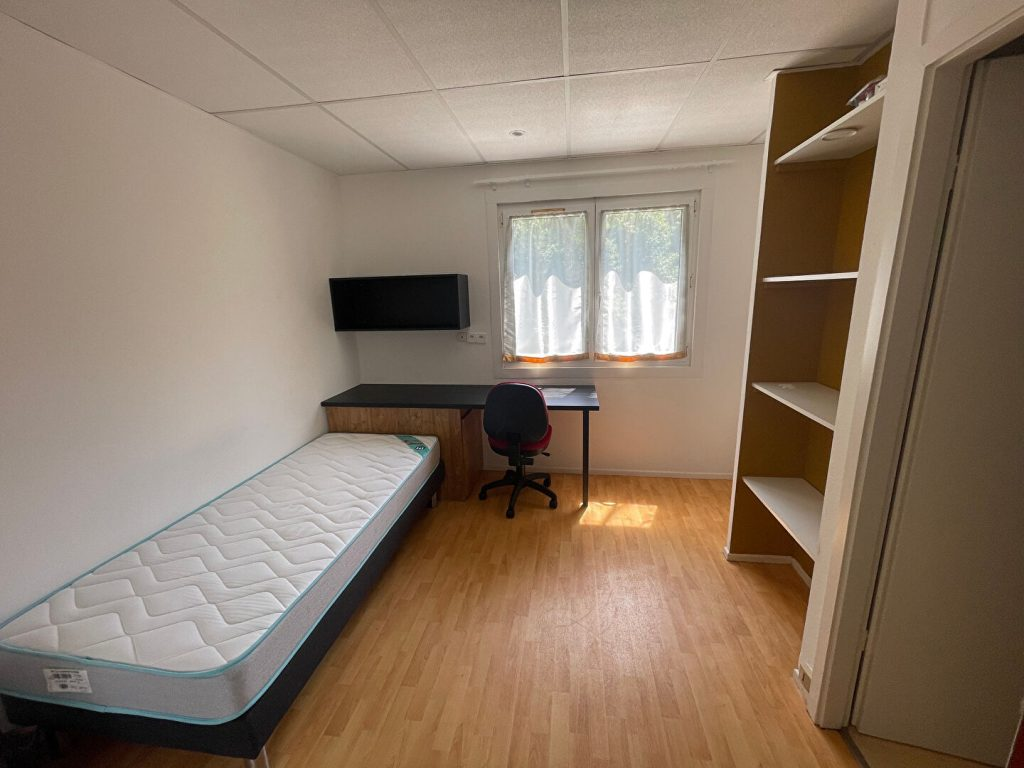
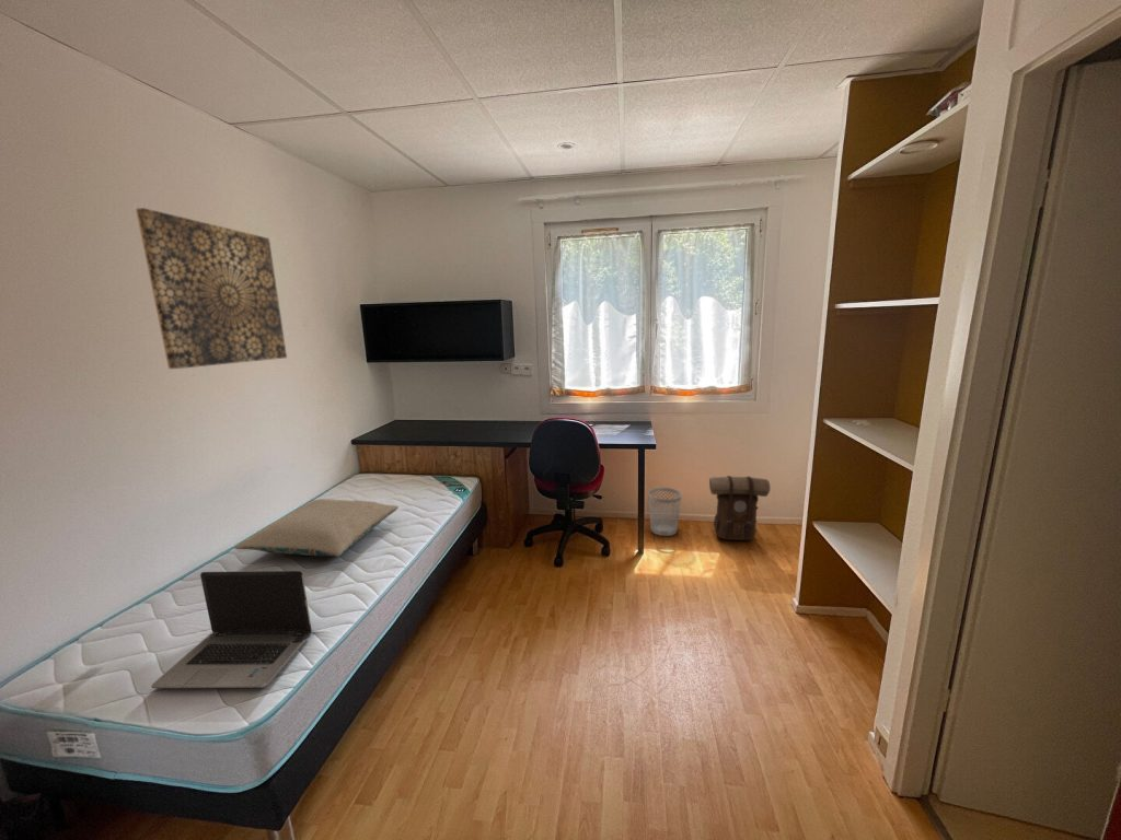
+ wastebasket (663, 511)
+ laptop computer (231, 627)
+ pillow (324, 525)
+ backpack (735, 504)
+ wall art (224, 295)
